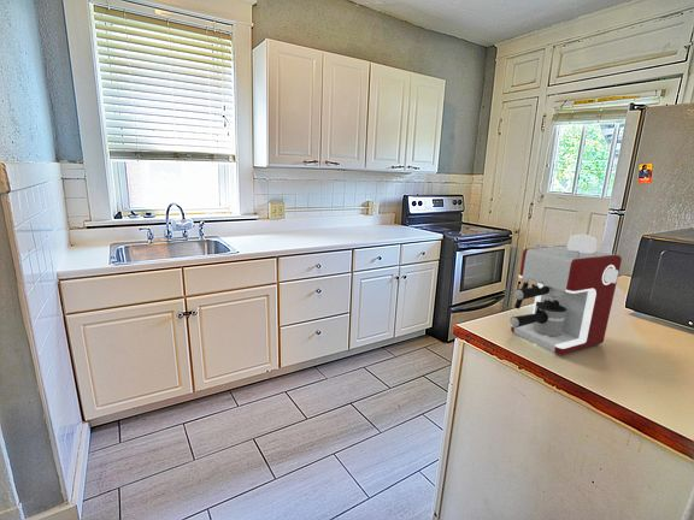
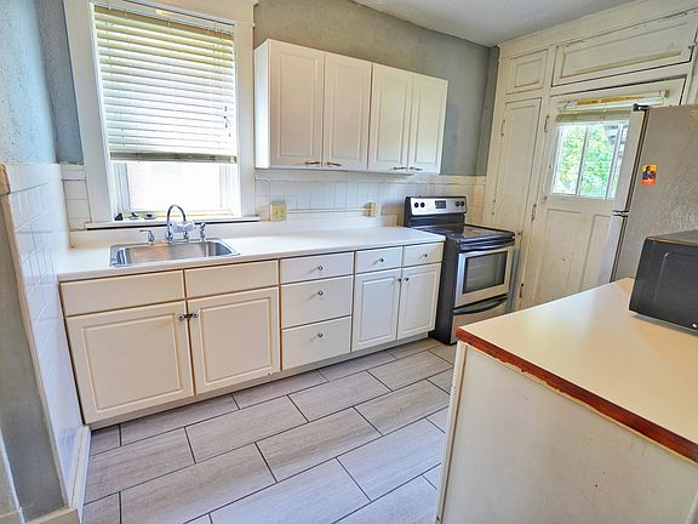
- coffee maker (554, 290)
